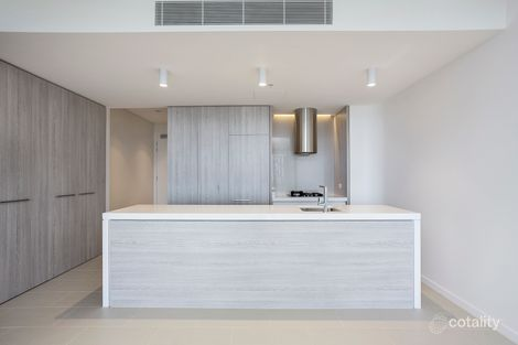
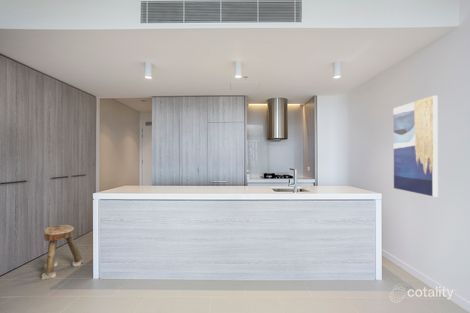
+ wall art (413, 147)
+ stool (55, 249)
